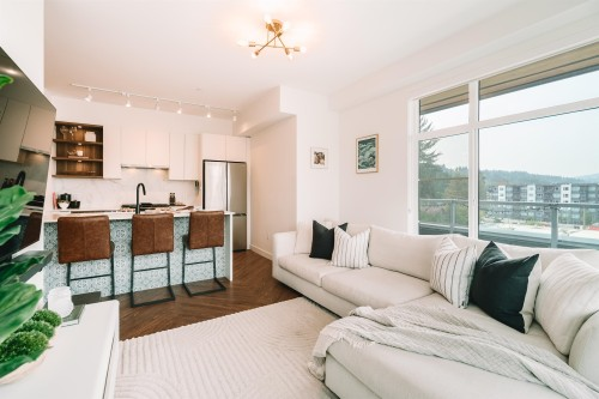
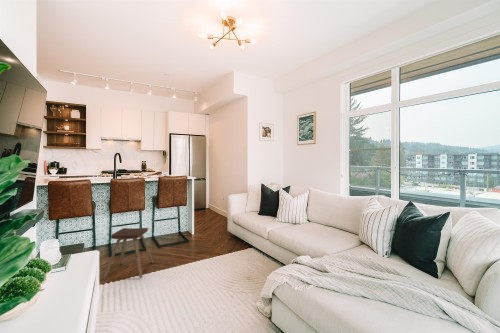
+ music stool (135, 250)
